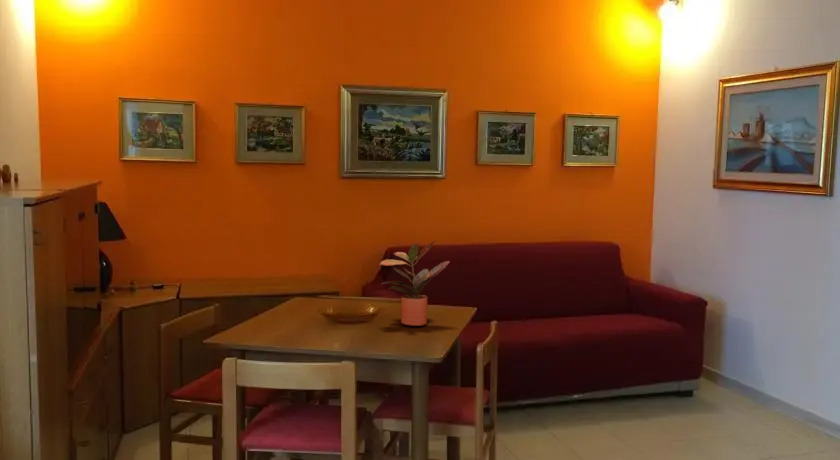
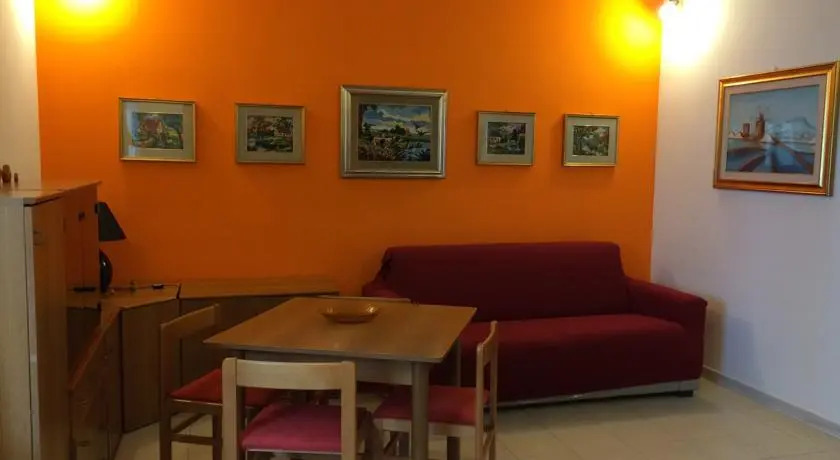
- potted plant (410, 280)
